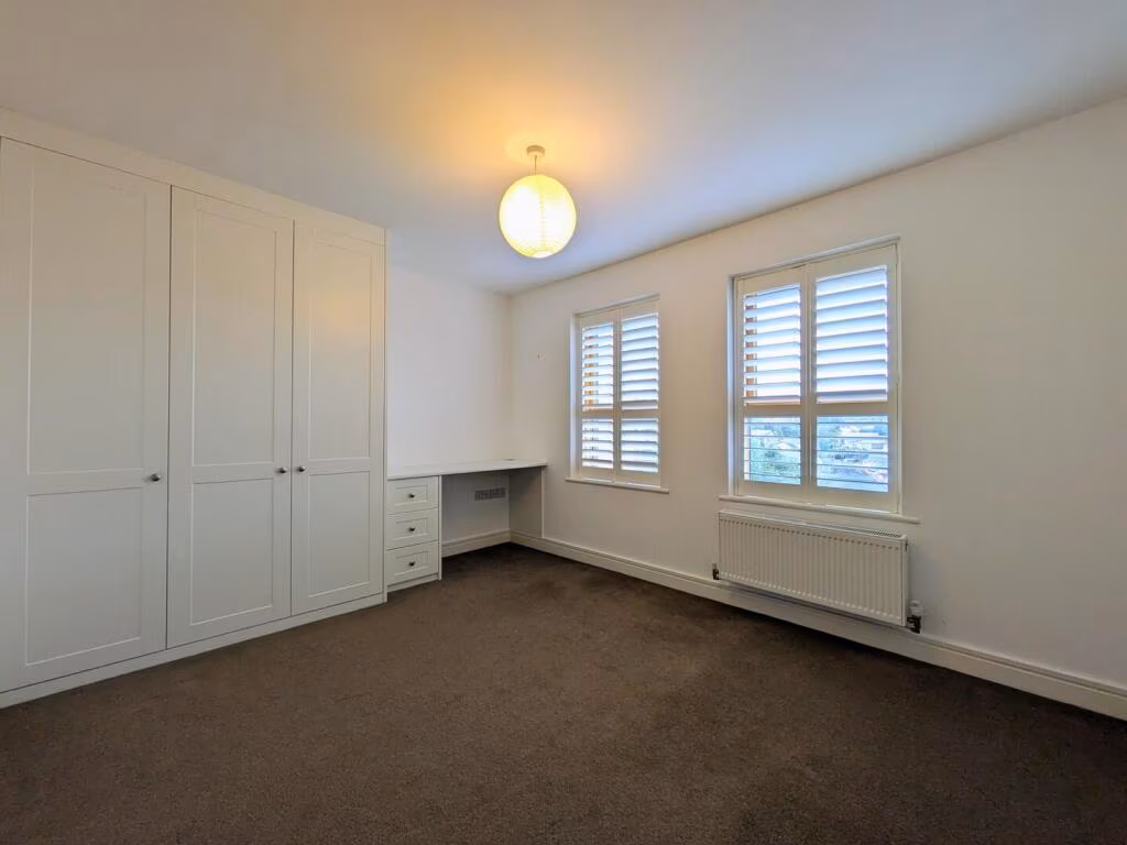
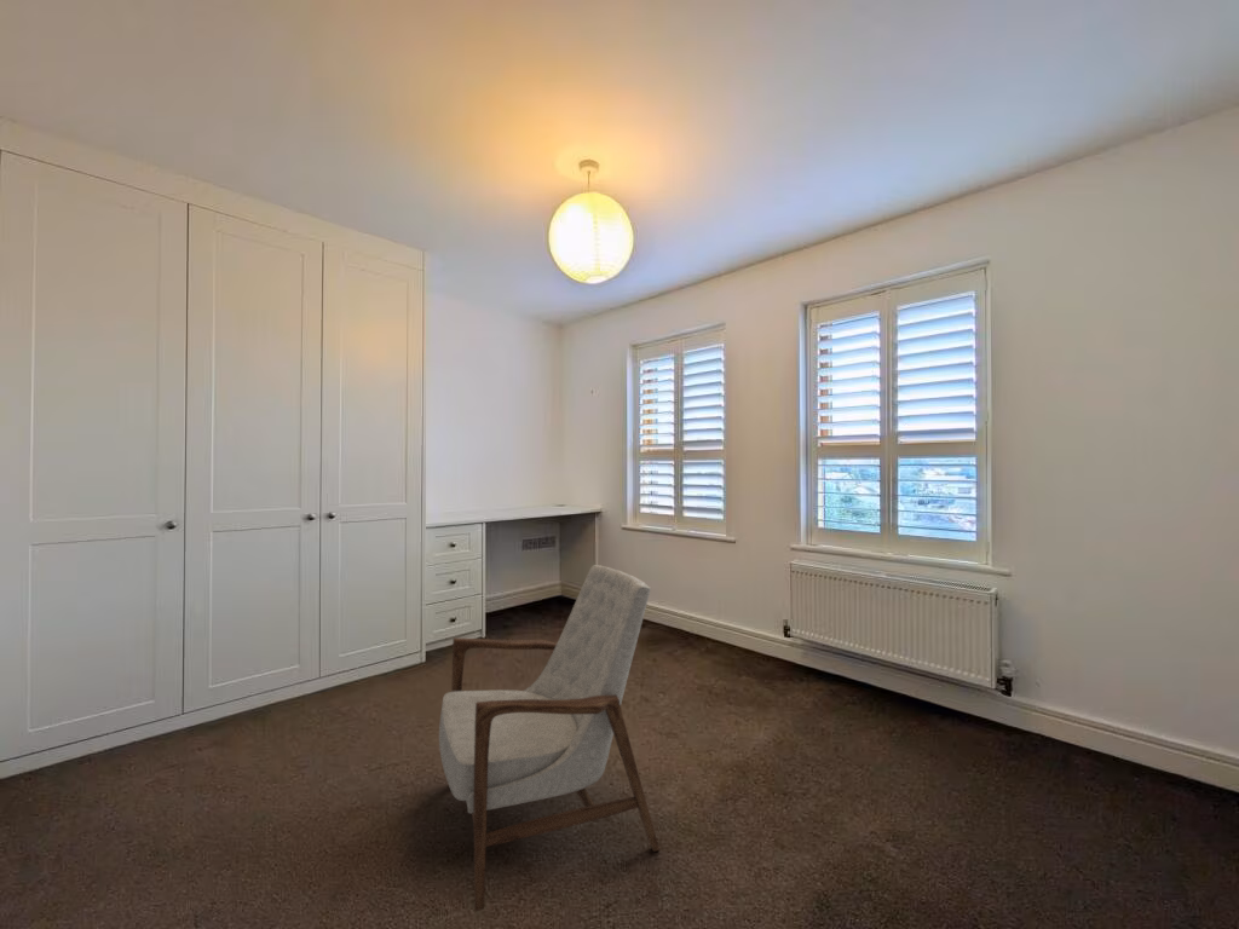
+ armchair (543, 697)
